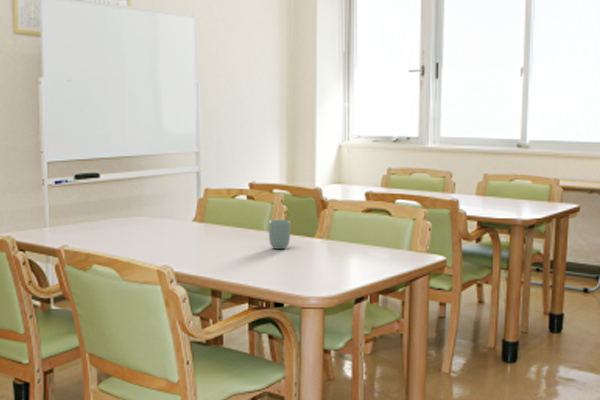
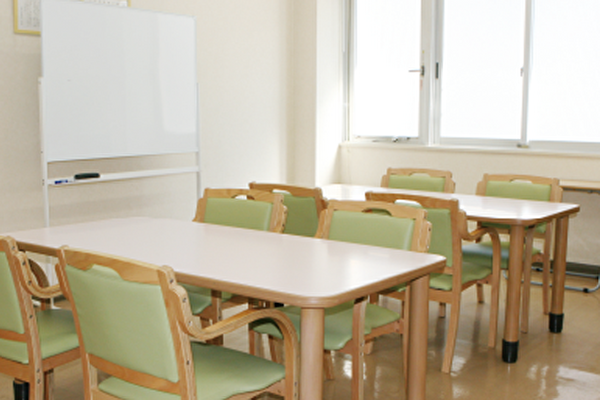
- cup (279, 234)
